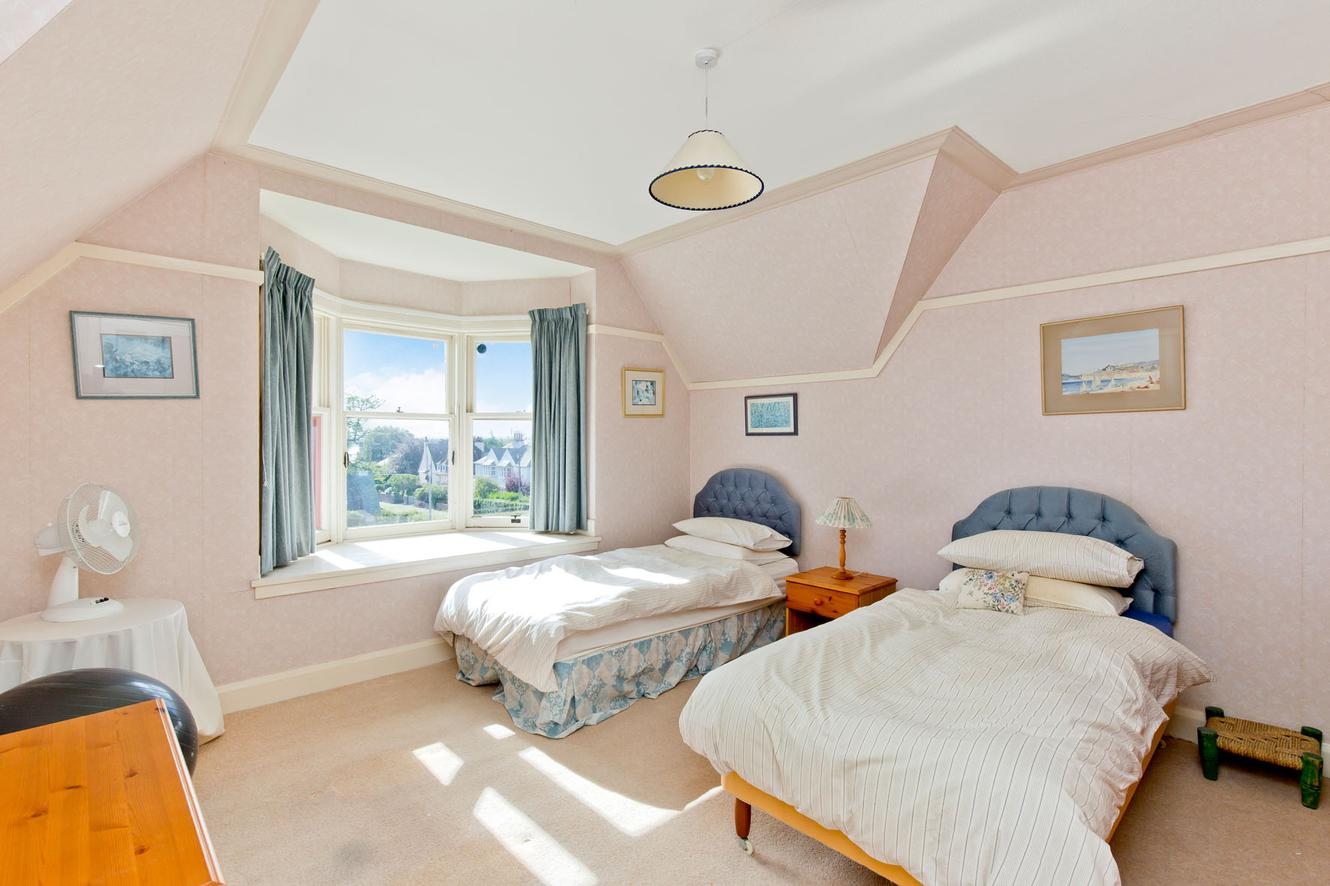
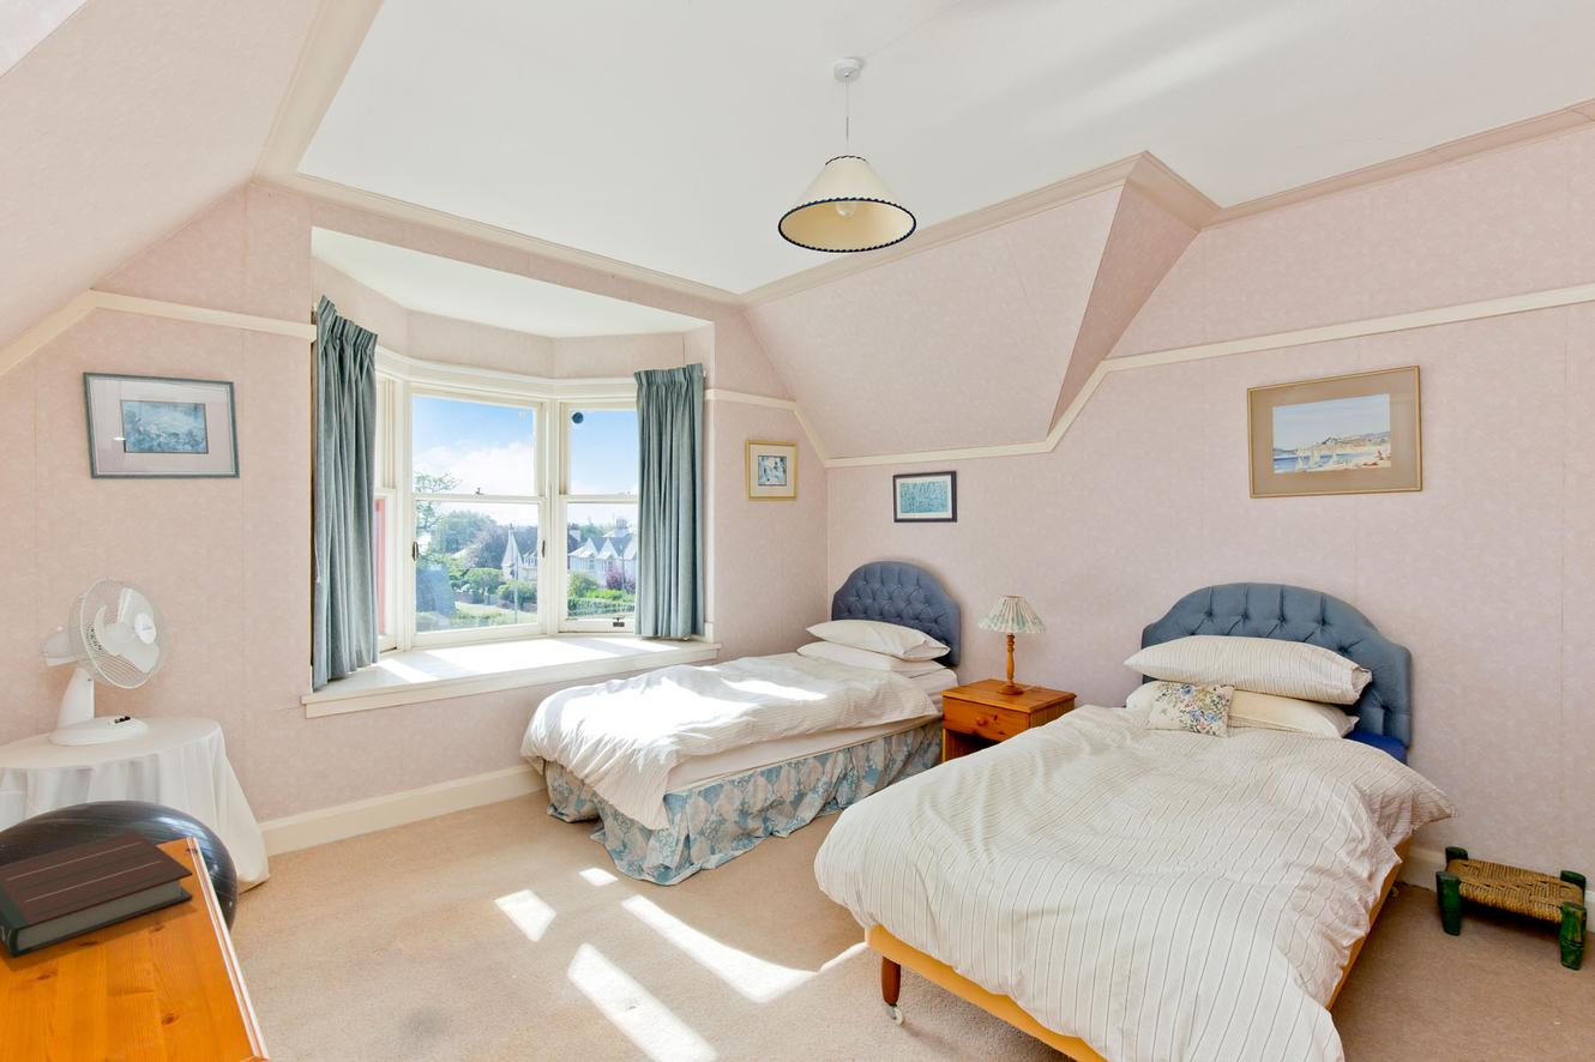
+ book (82, 886)
